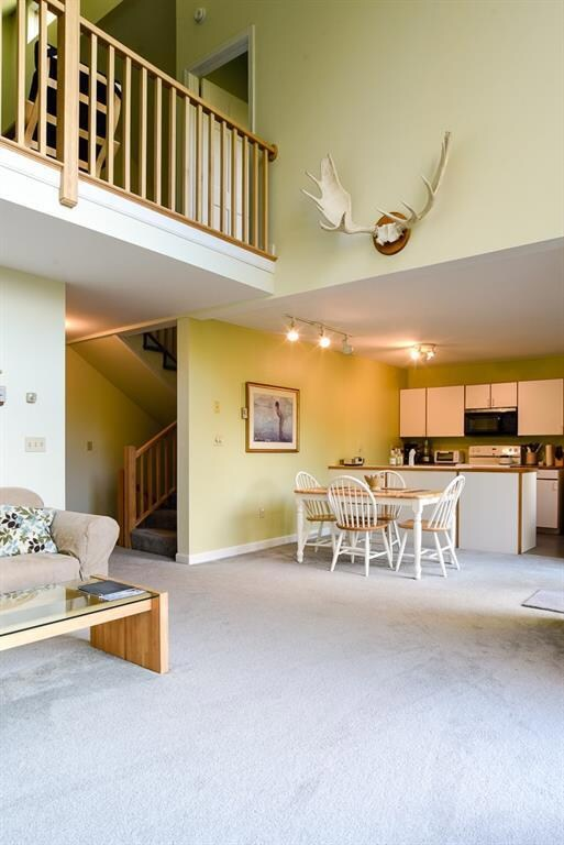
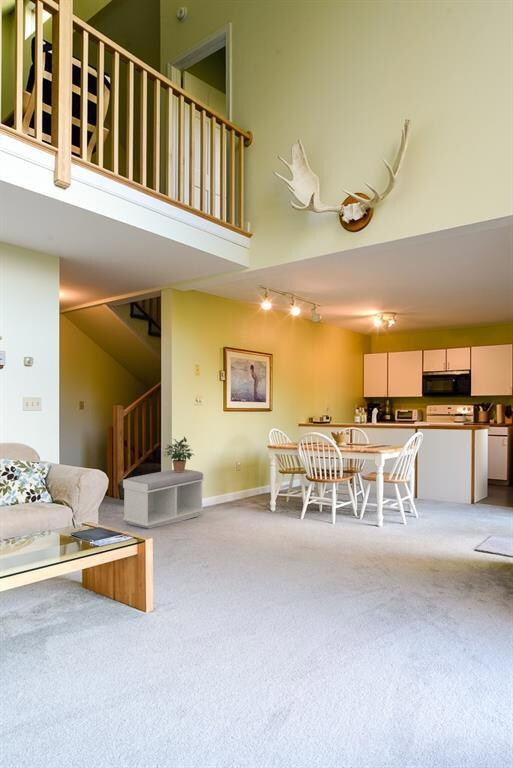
+ bench (165, 496)
+ potted plant (177, 454)
